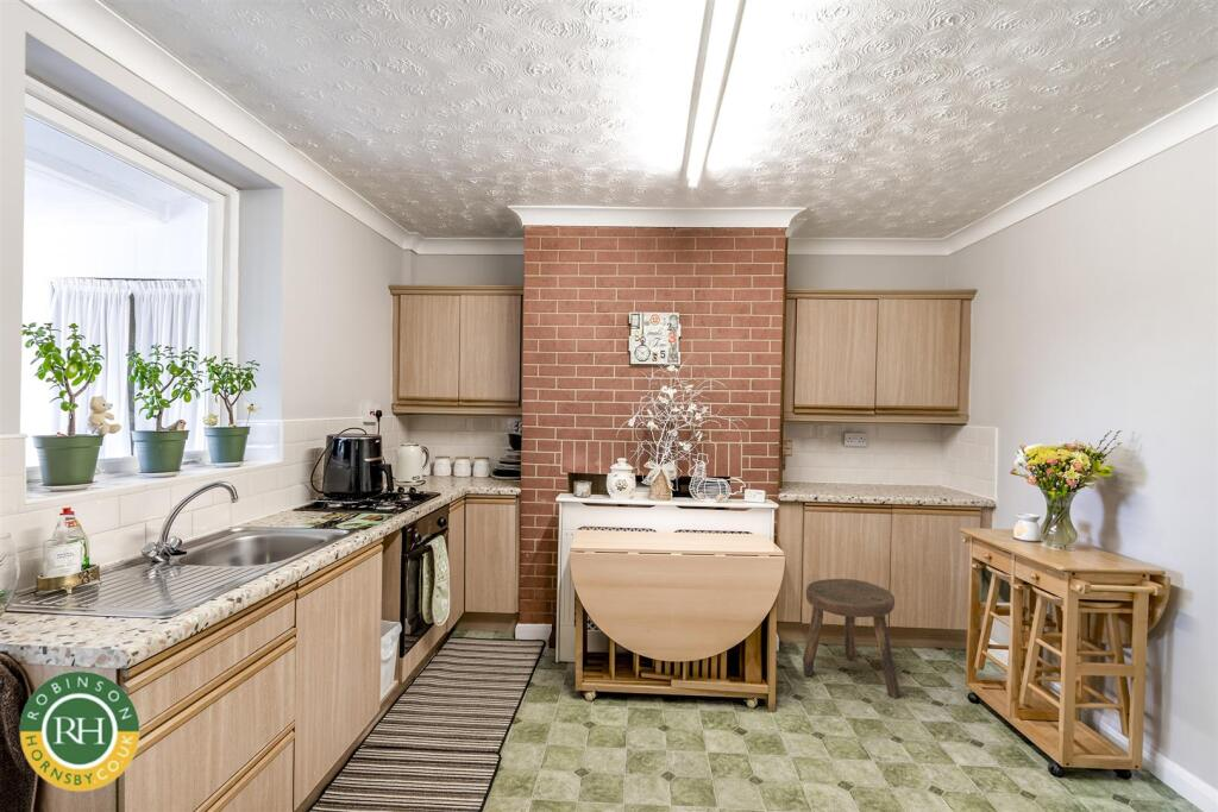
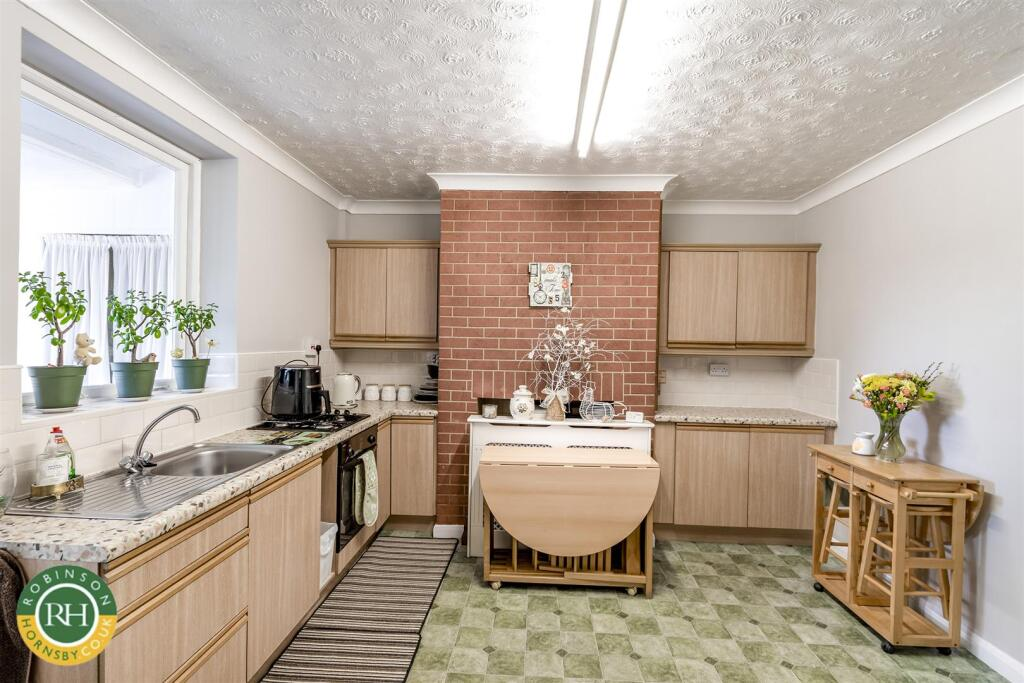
- stool (853, 634)
